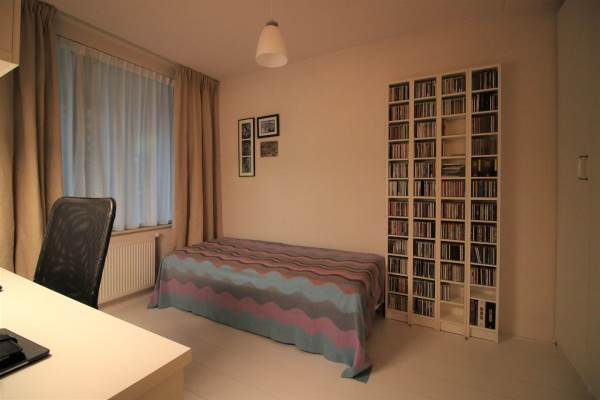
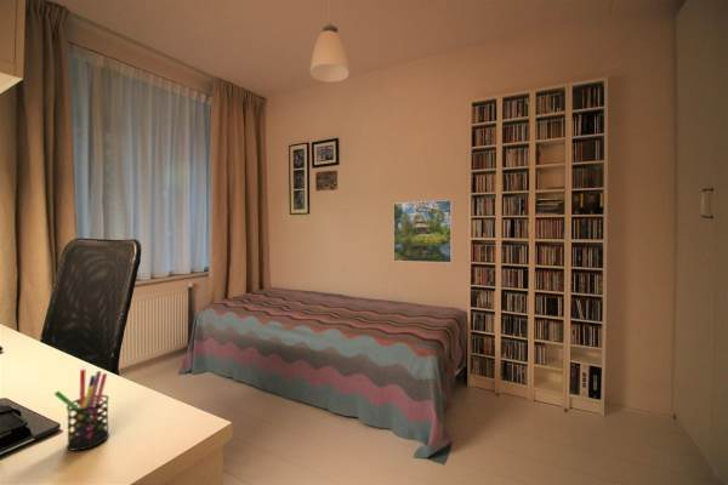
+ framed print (421, 232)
+ pen holder (83, 407)
